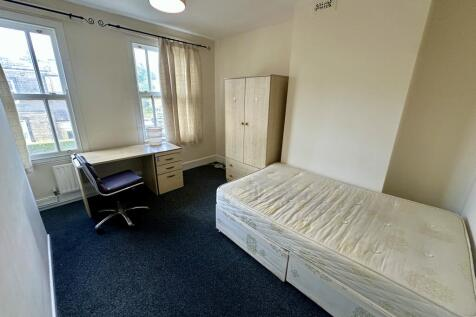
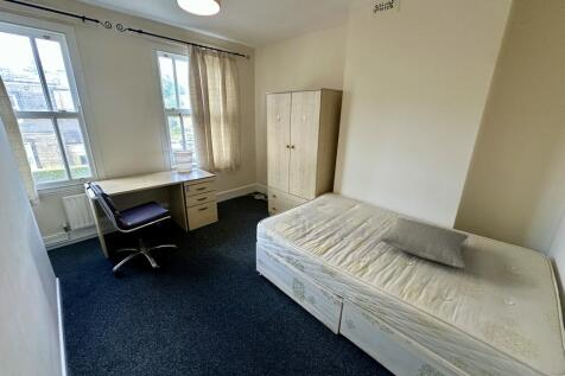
+ pillow (425, 237)
